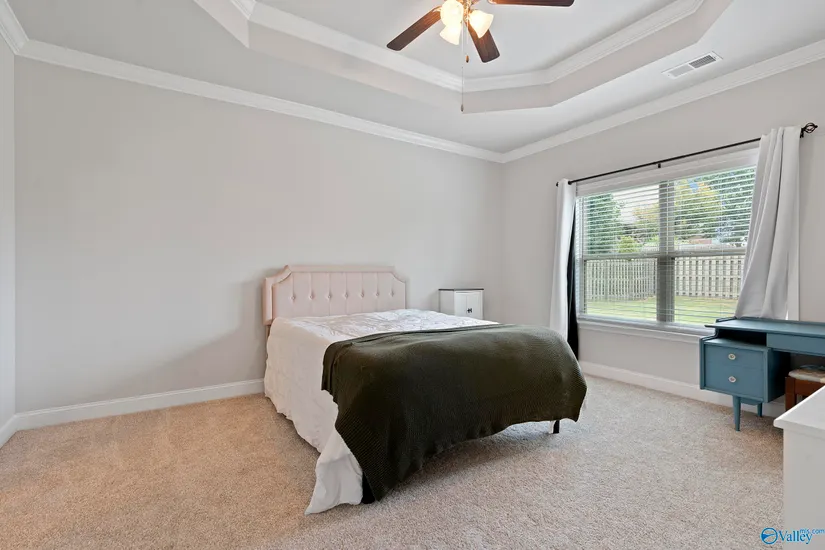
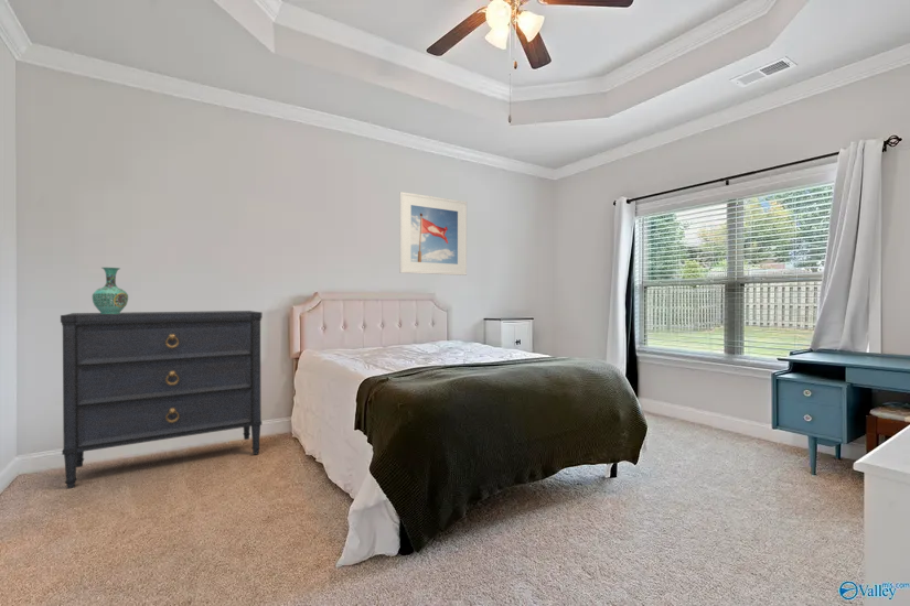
+ vase (110, 290)
+ dresser (171, 386)
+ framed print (435, 235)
